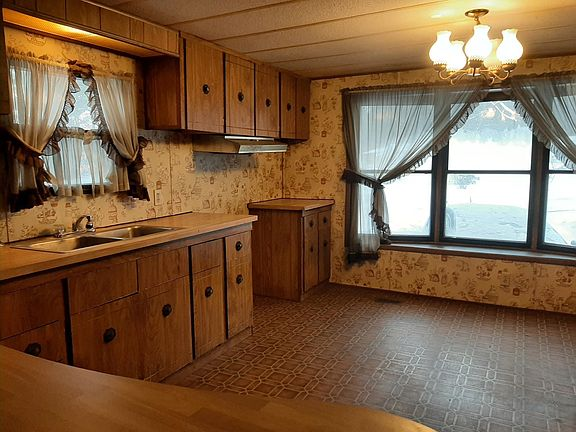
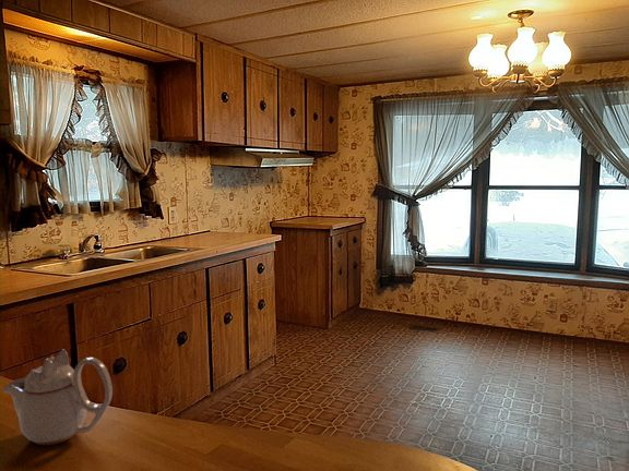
+ teapot (58, 395)
